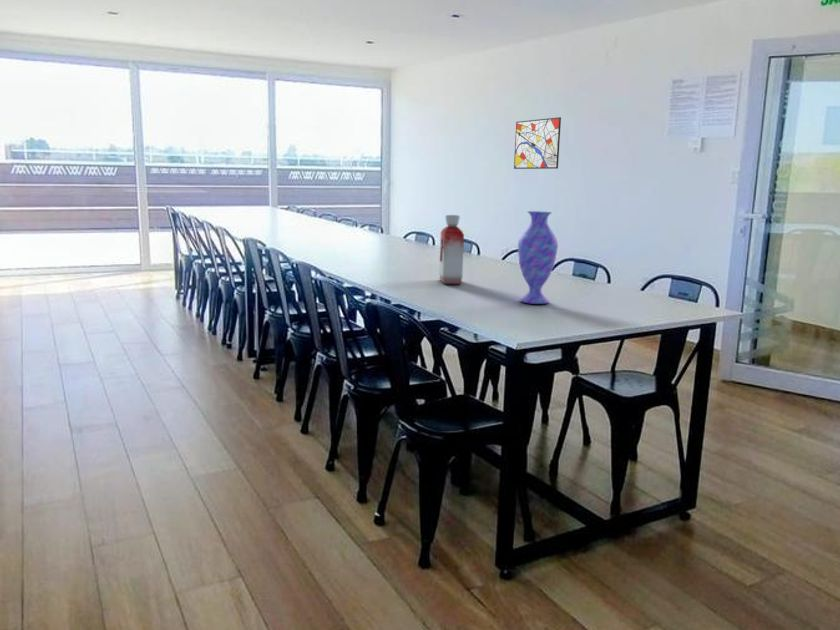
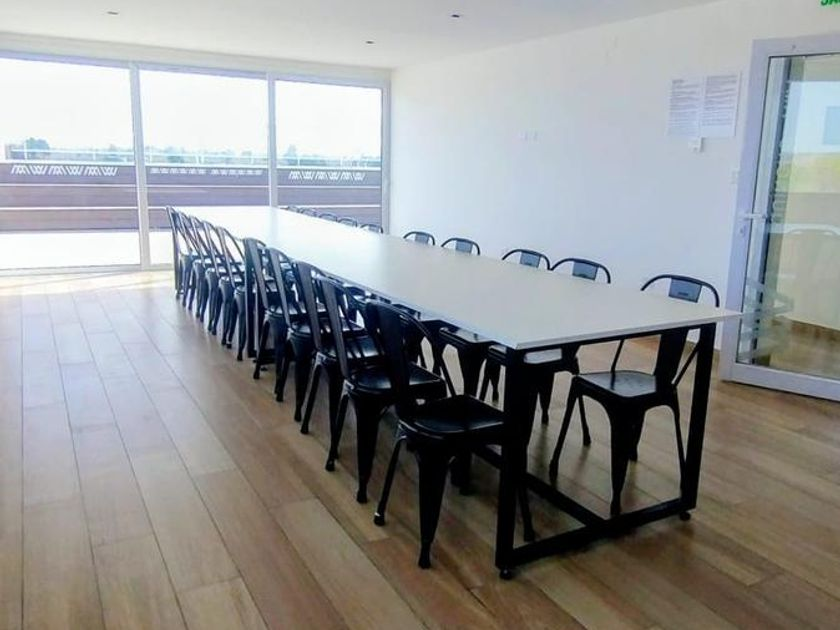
- bottle (451, 249)
- wall art (536, 144)
- vase (537, 257)
